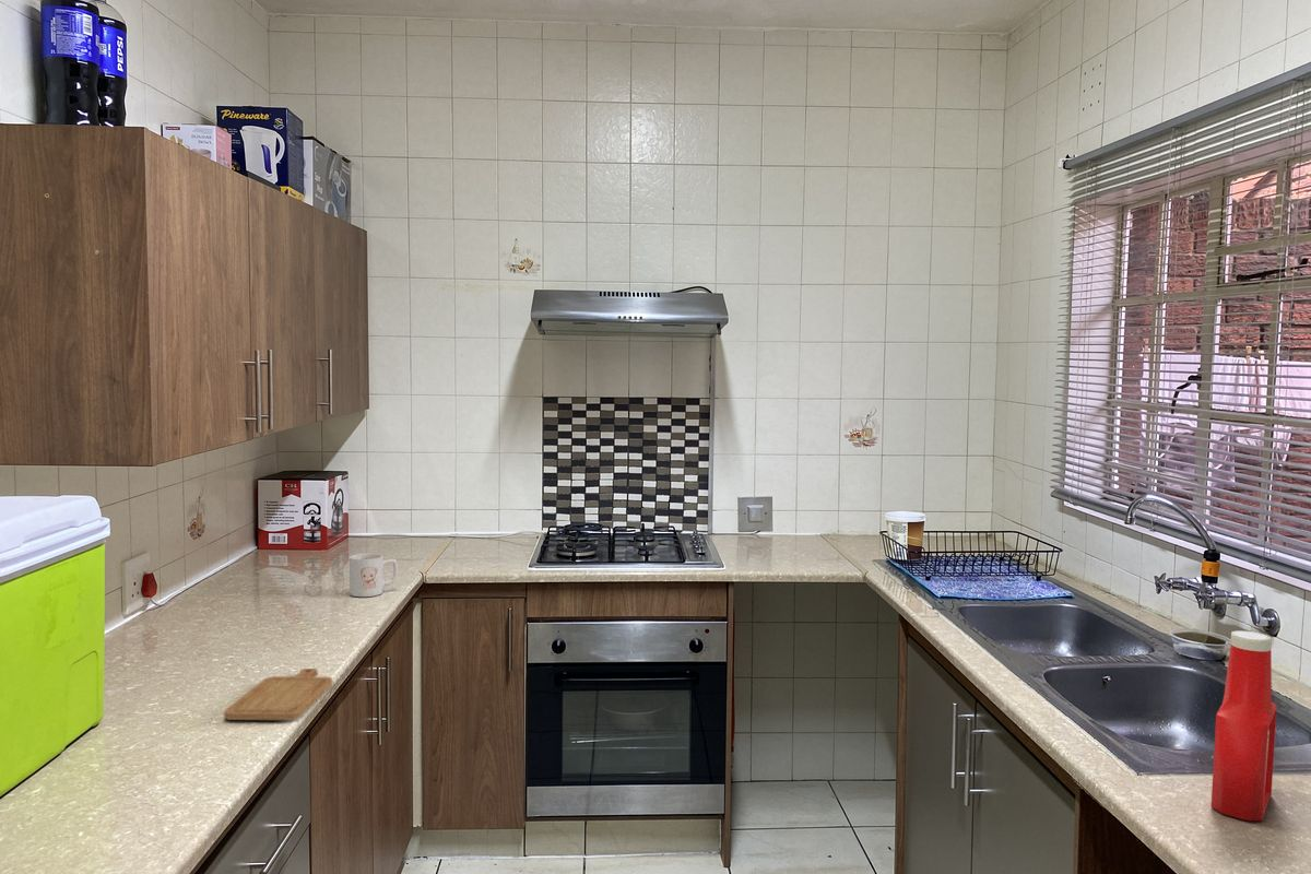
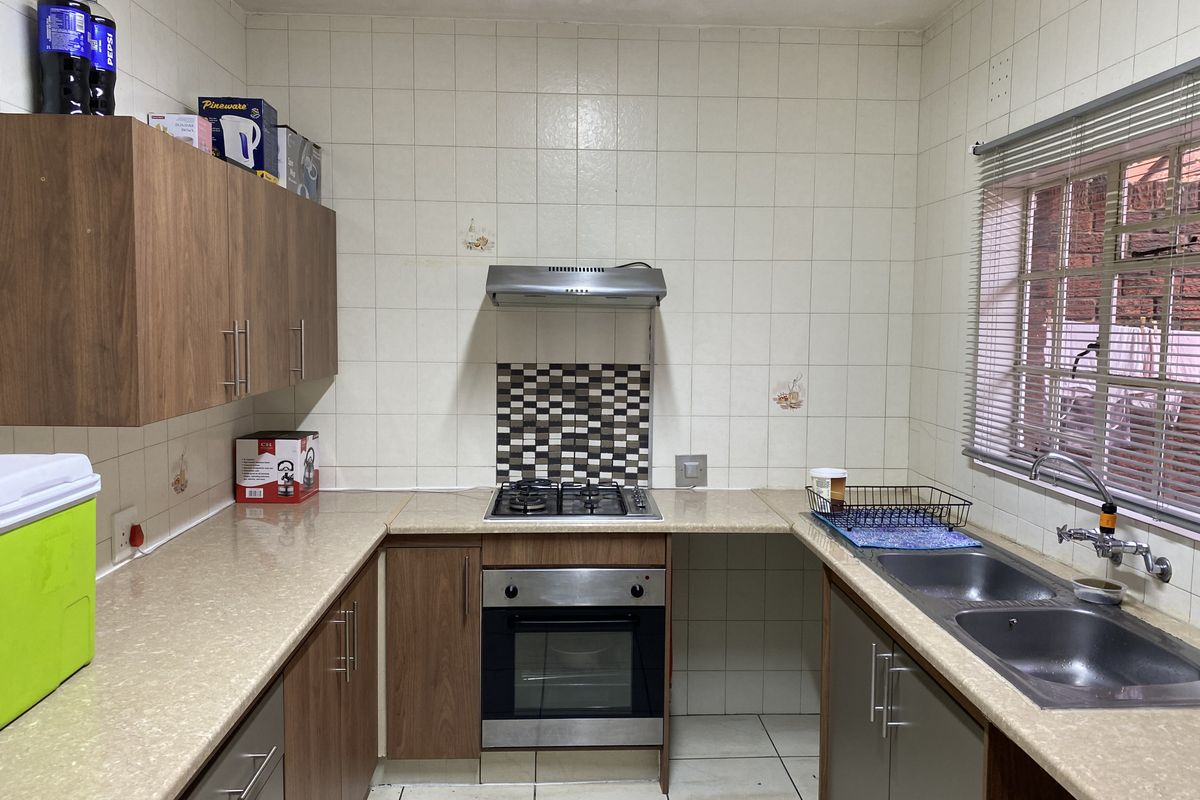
- chopping board (286, 692)
- soap bottle (1245, 718)
- mug (374, 574)
